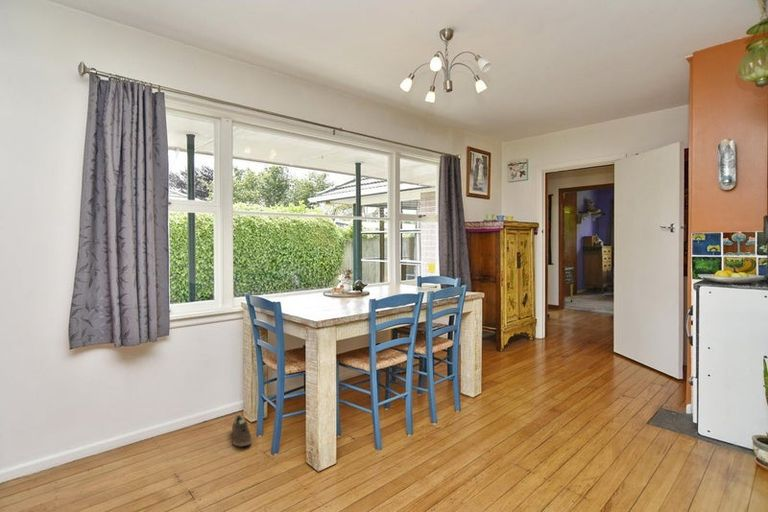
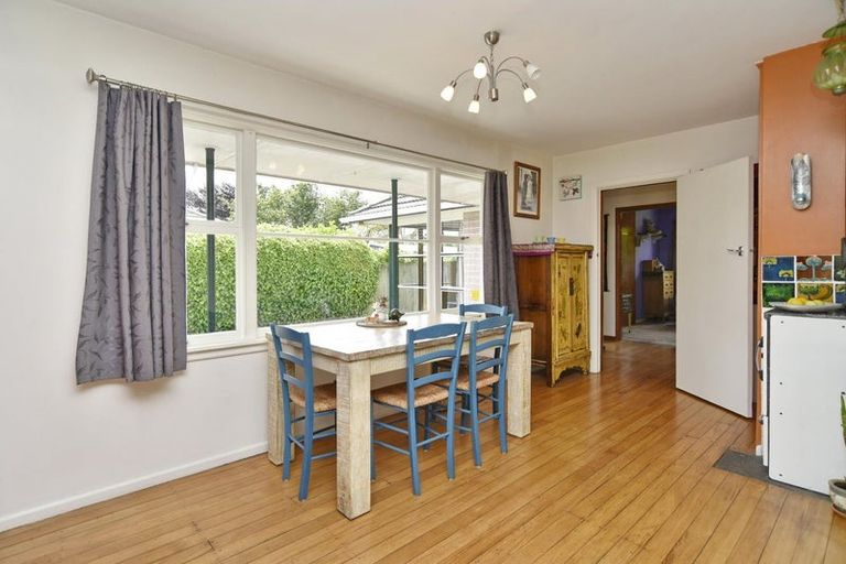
- sneaker (240, 429)
